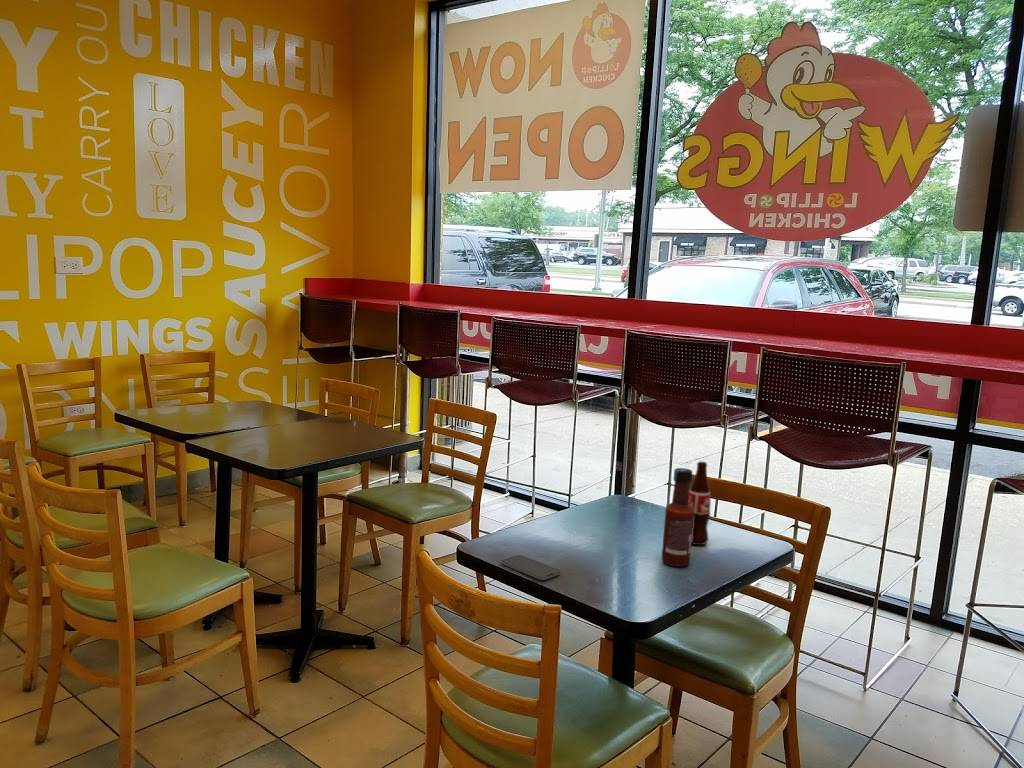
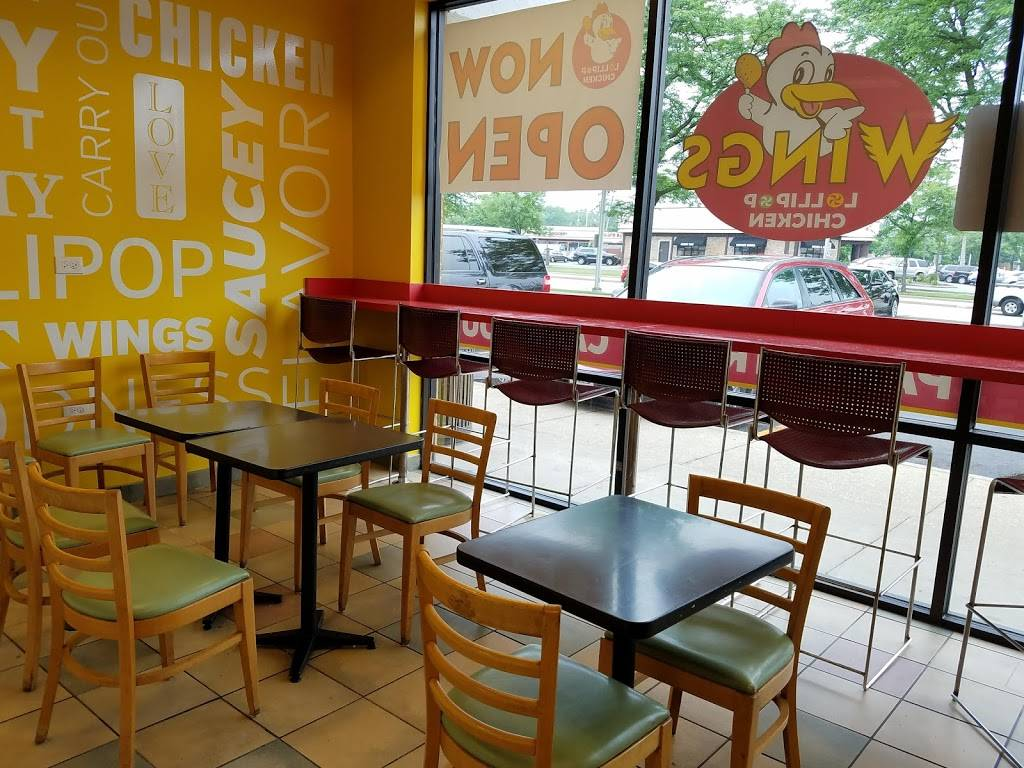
- bottle (698, 502)
- smartphone (530, 567)
- tabasco sauce (679, 516)
